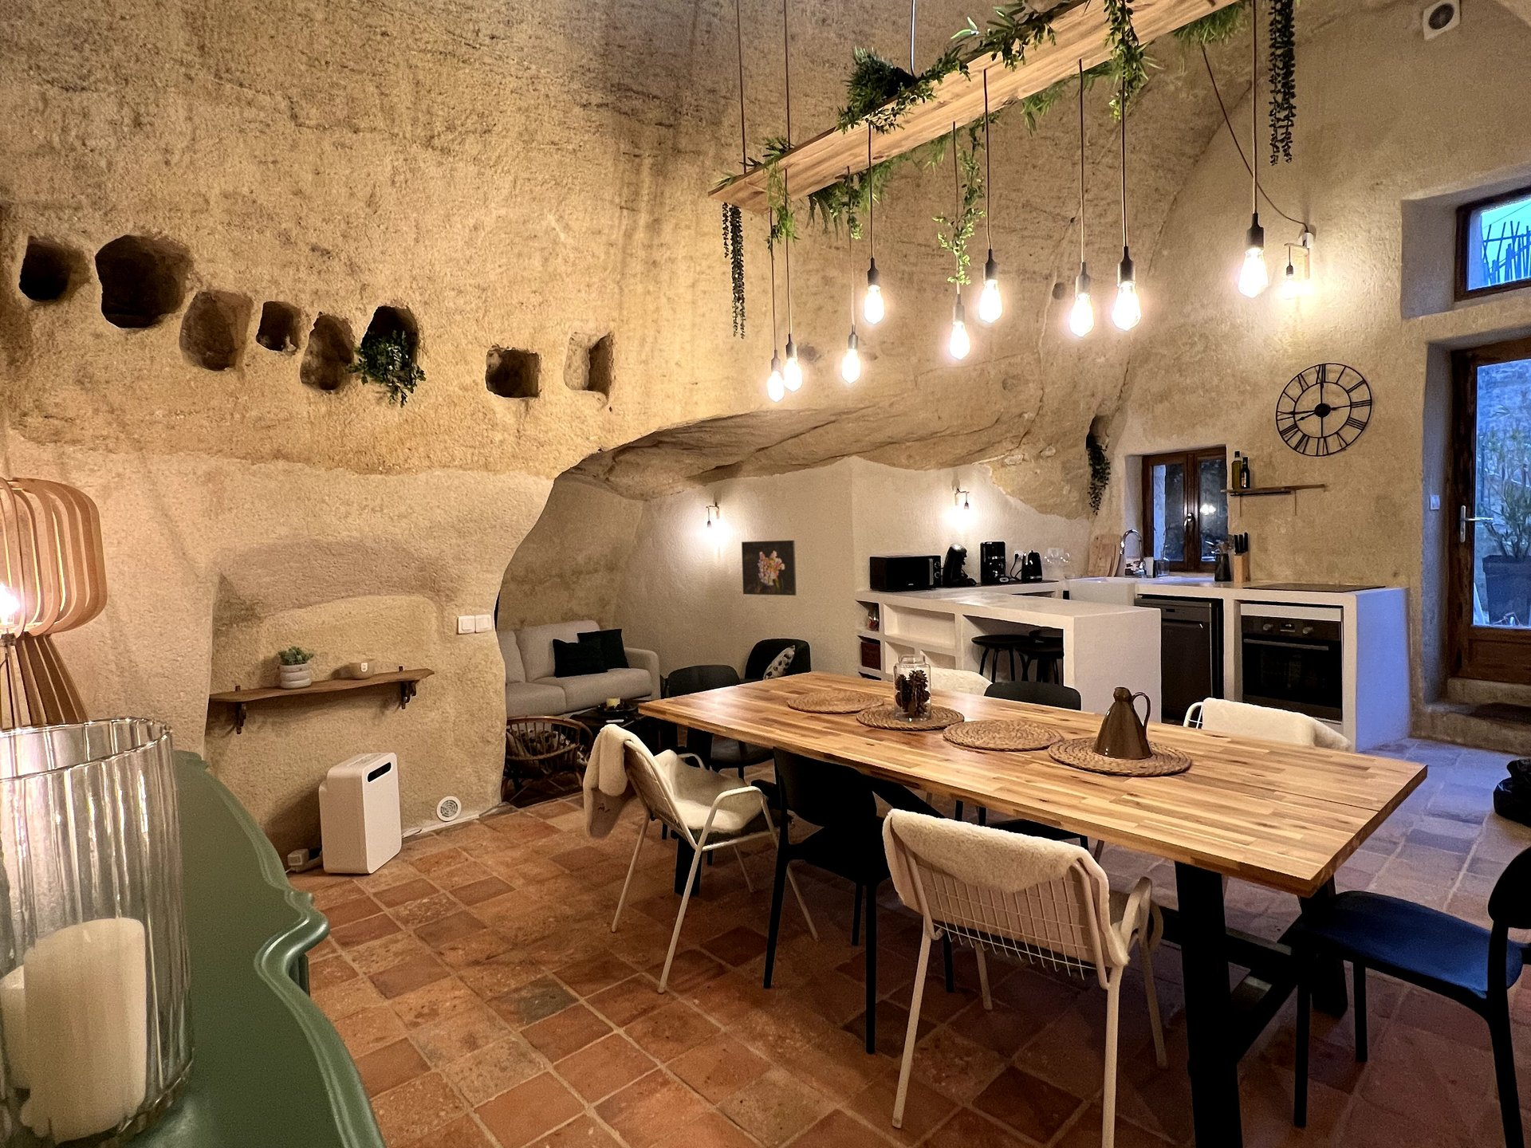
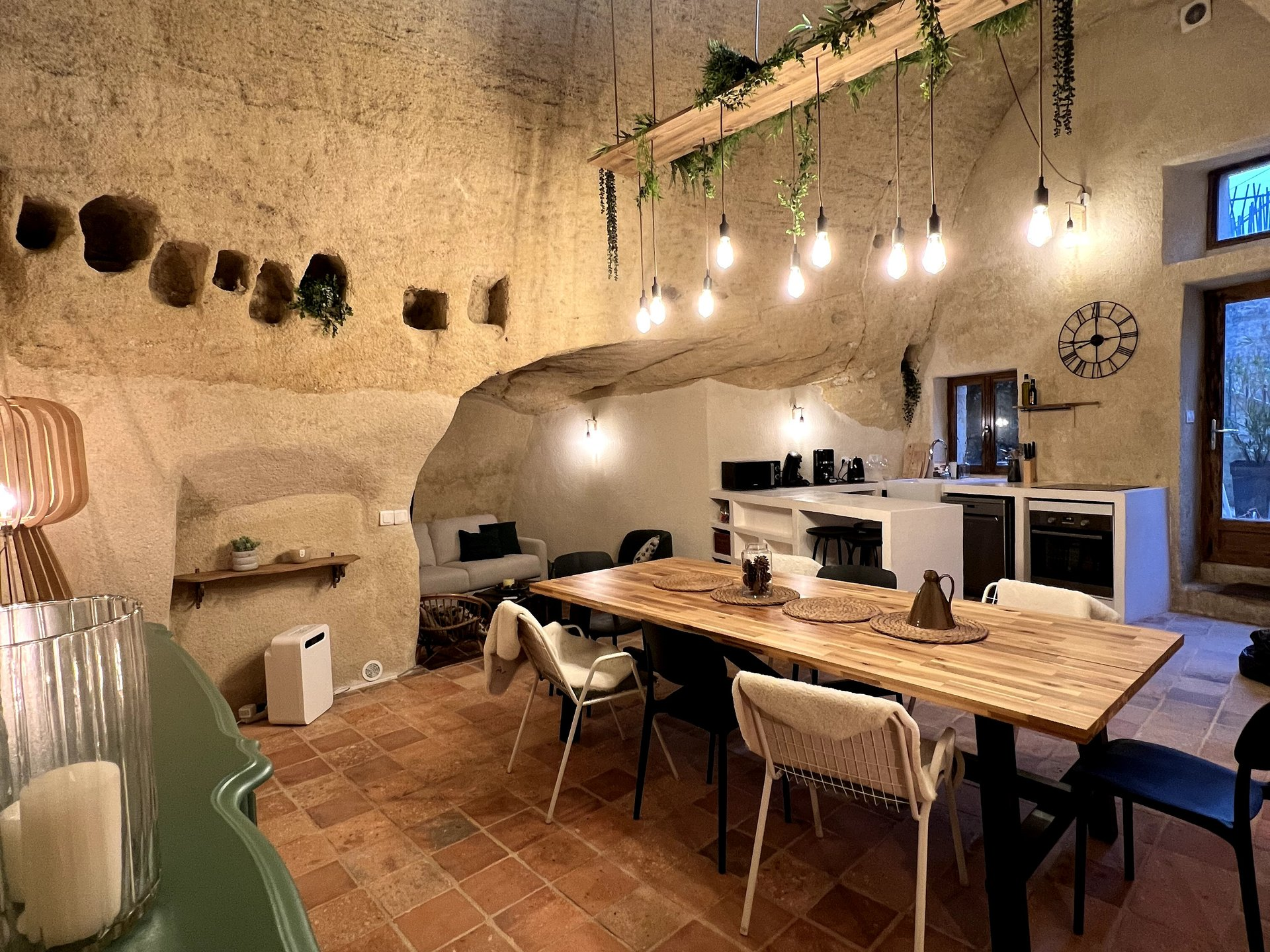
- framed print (768, 568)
